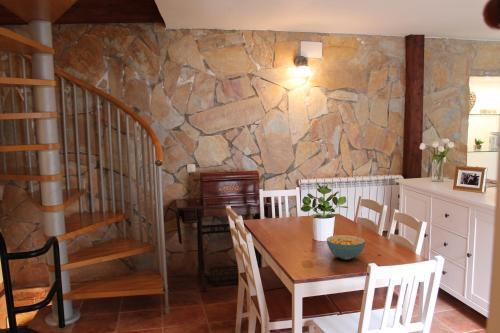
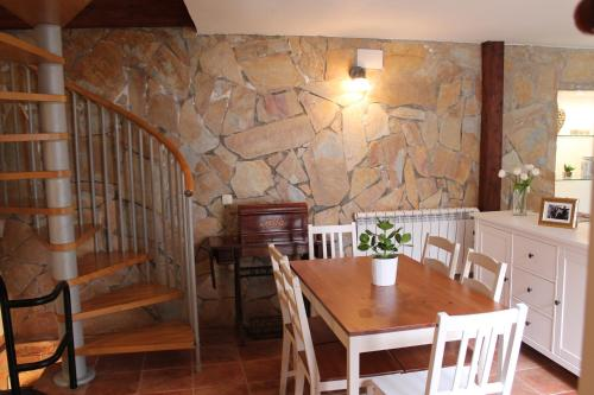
- cereal bowl (345, 248)
